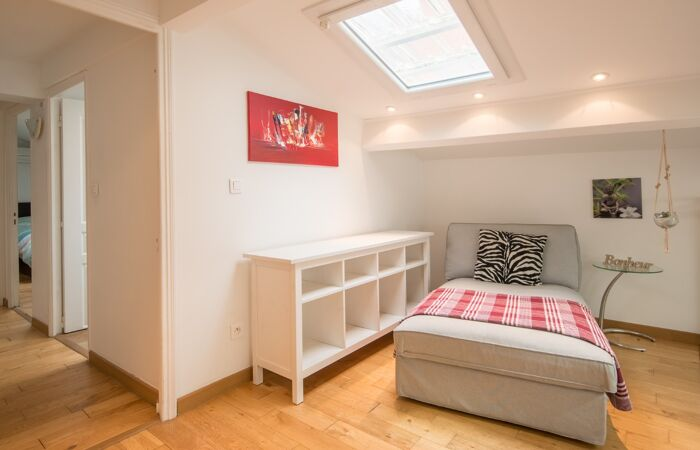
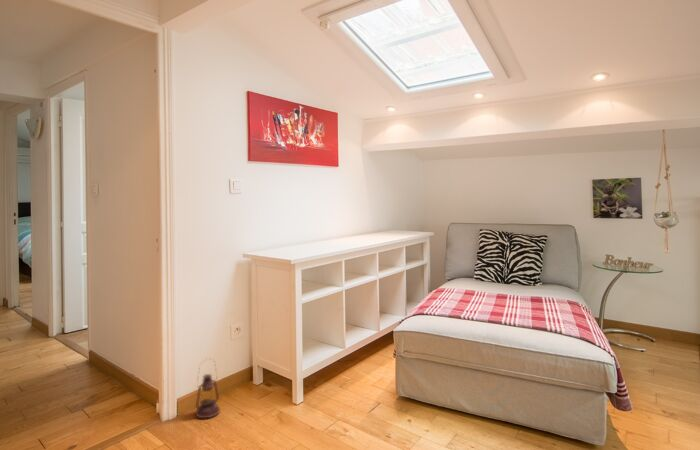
+ lantern (207, 385)
